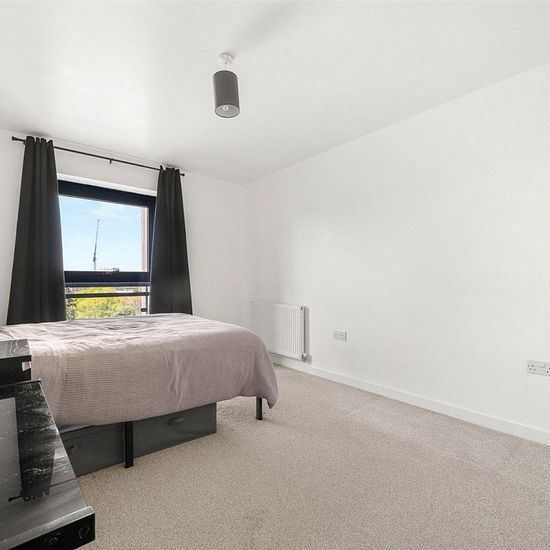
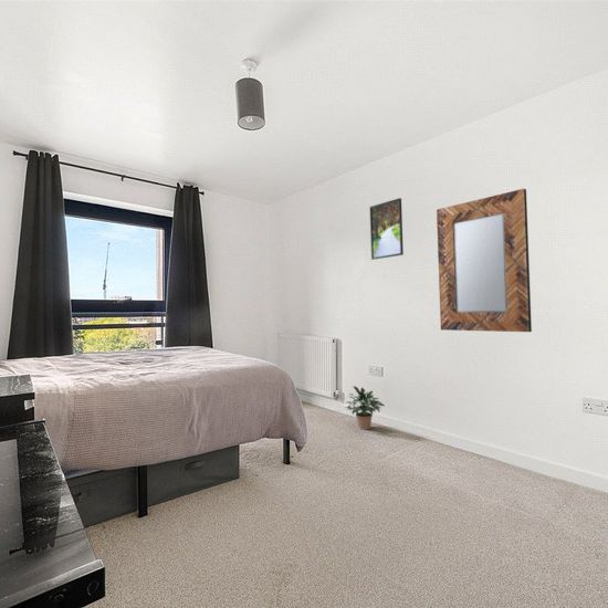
+ potted plant (366, 407)
+ home mirror (480, 265)
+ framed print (386, 230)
